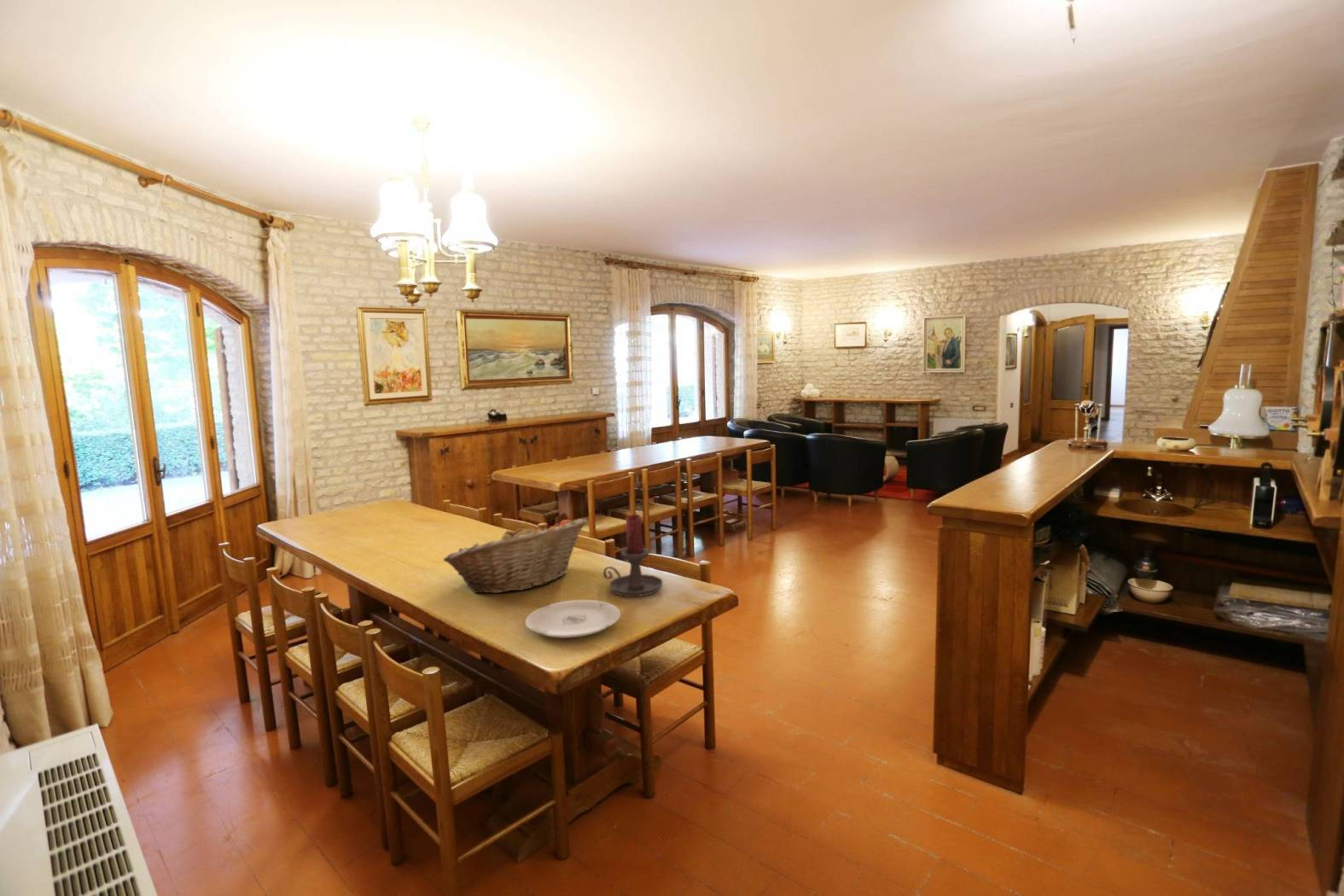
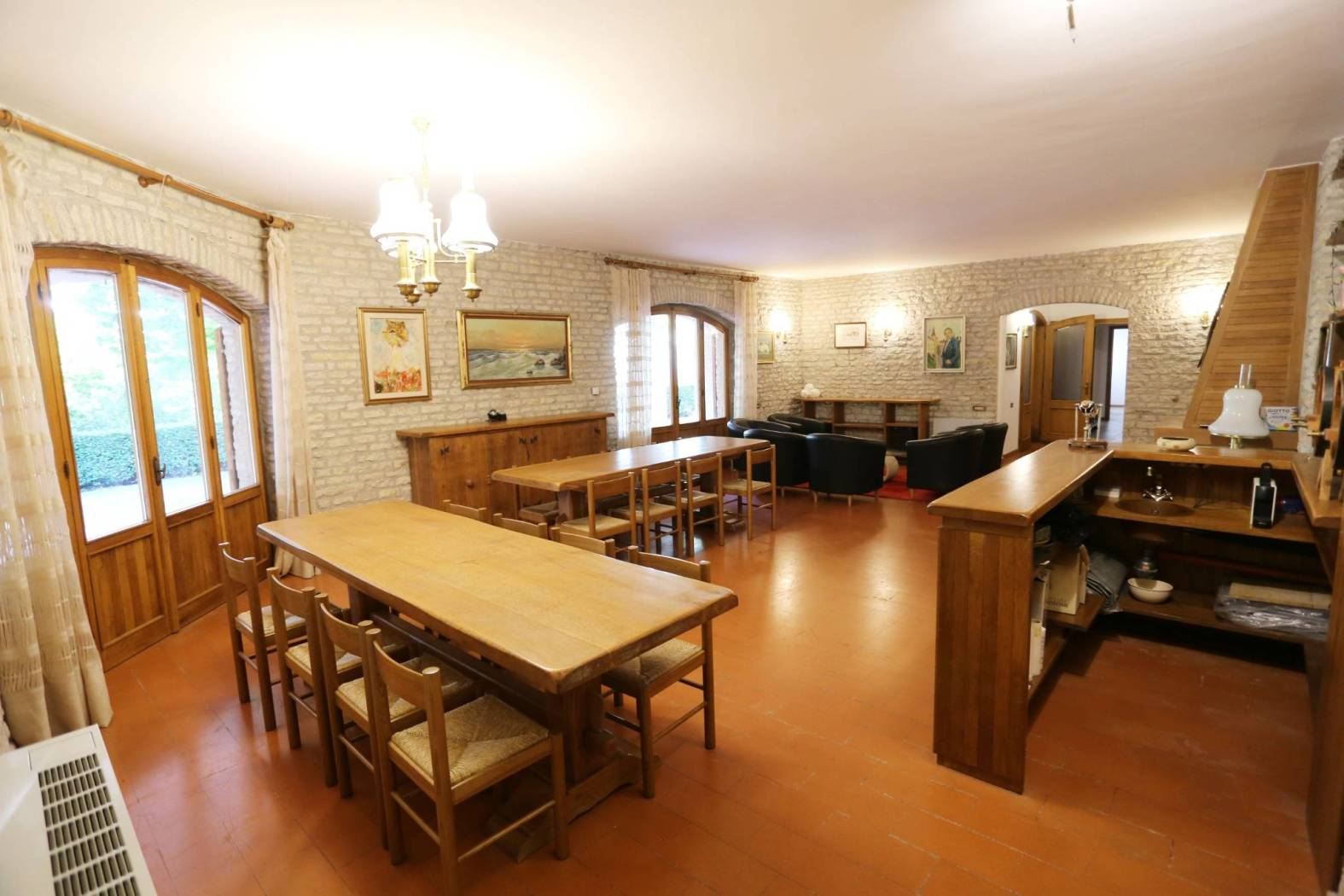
- candle holder (628, 551)
- plate (573, 620)
- fruit basket (519, 550)
